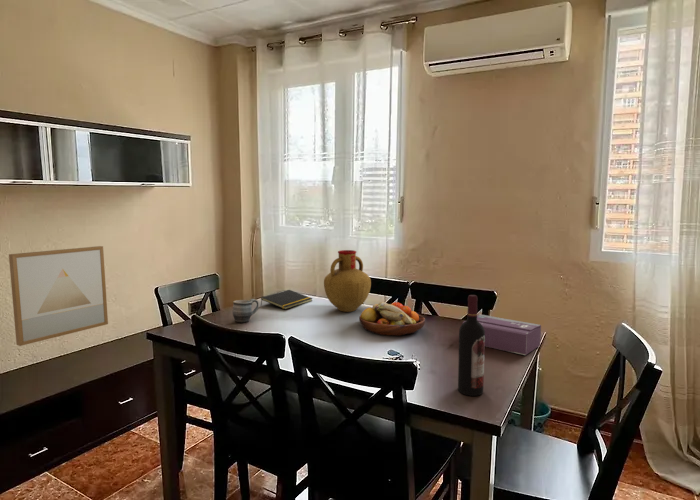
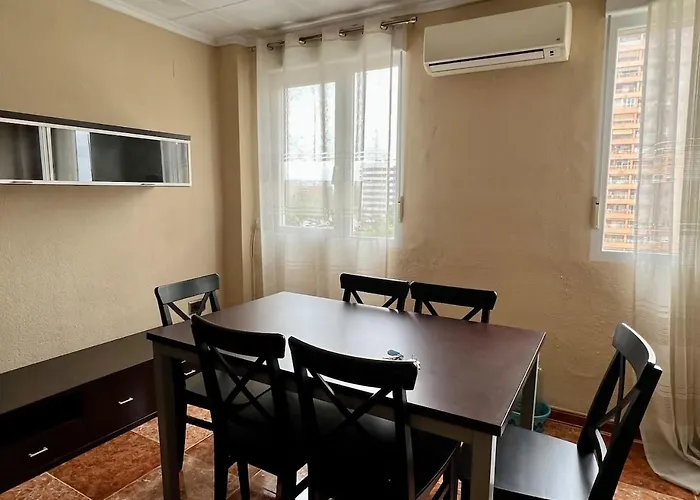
- mug (245, 310)
- notepad (287, 299)
- fruit bowl (392, 315)
- vase (347, 280)
- wall art (62, 292)
- tissue box (500, 333)
- wine bottle (471, 343)
